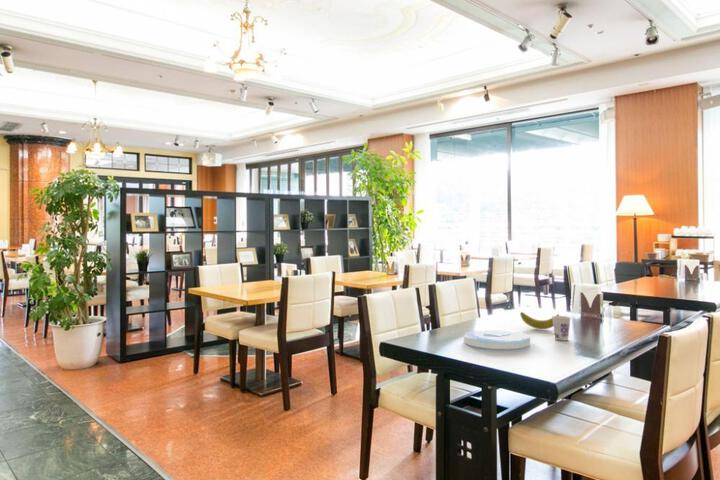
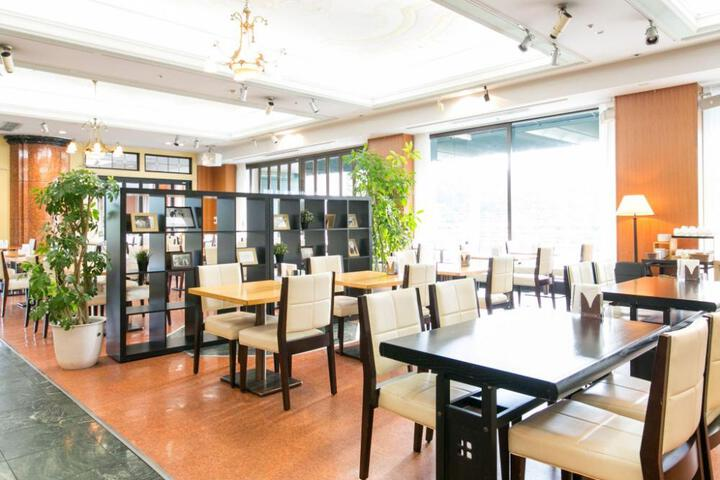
- banana (539, 320)
- cup (561, 328)
- plate (496, 337)
